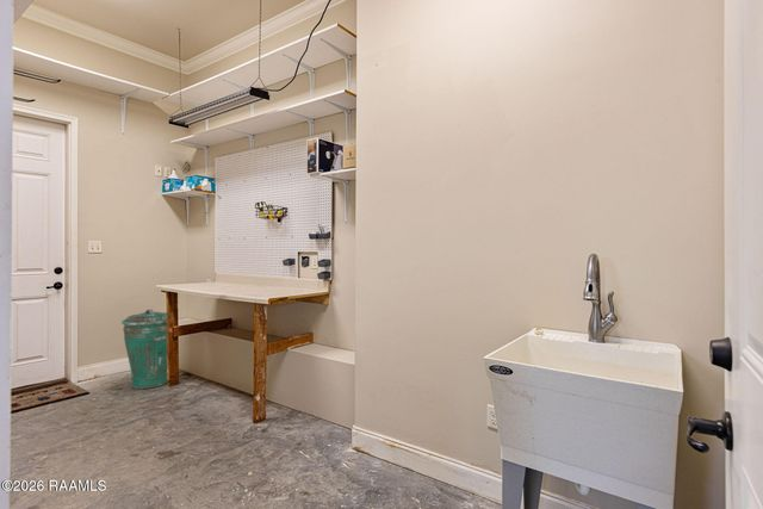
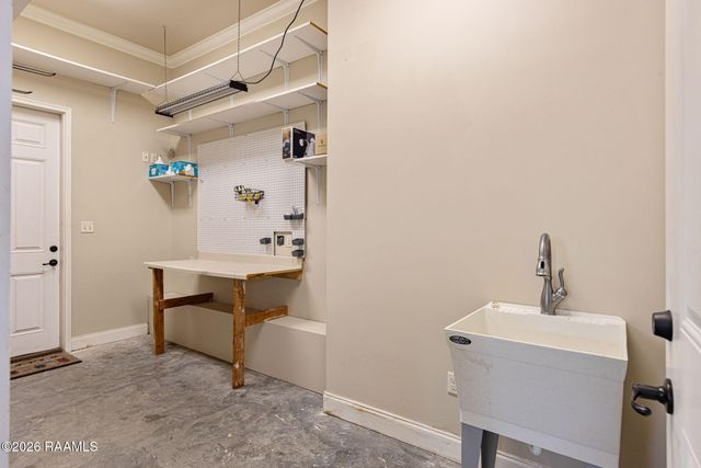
- trash can (149, 346)
